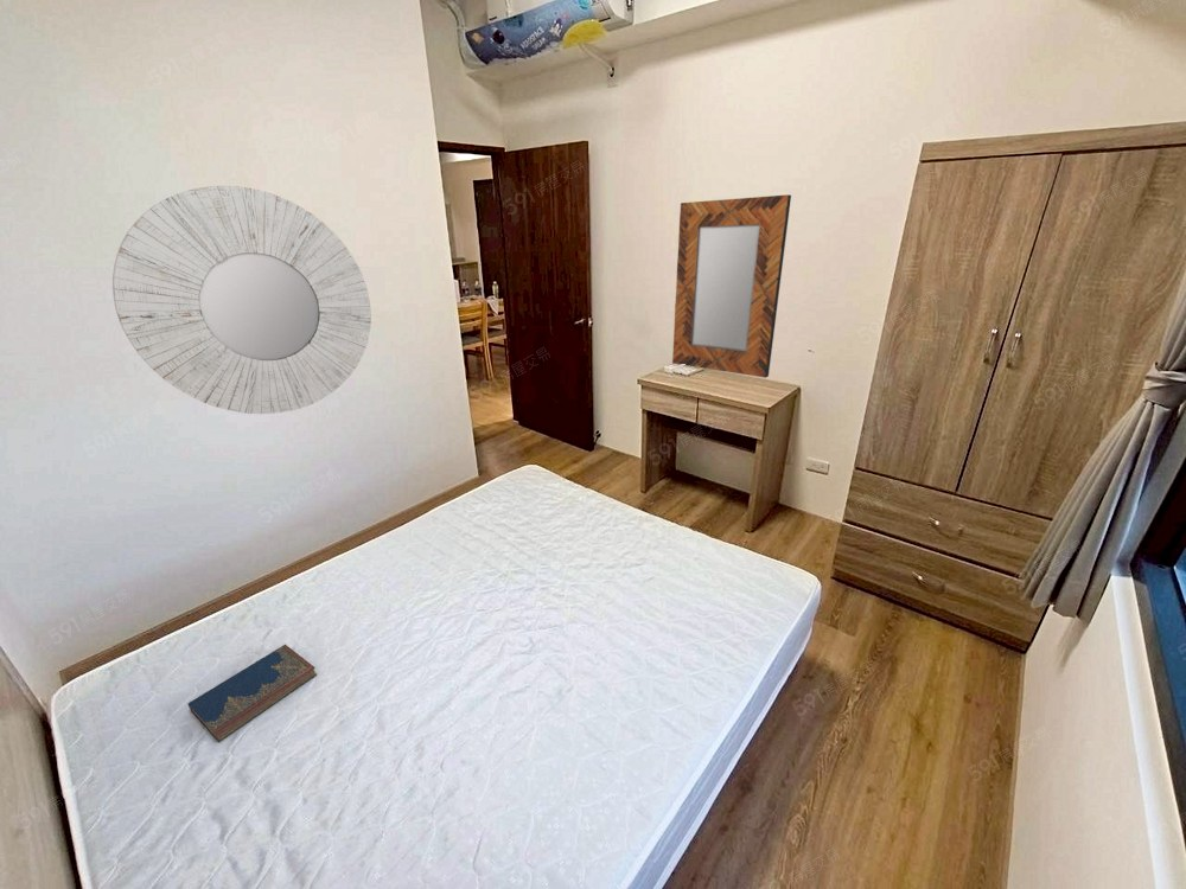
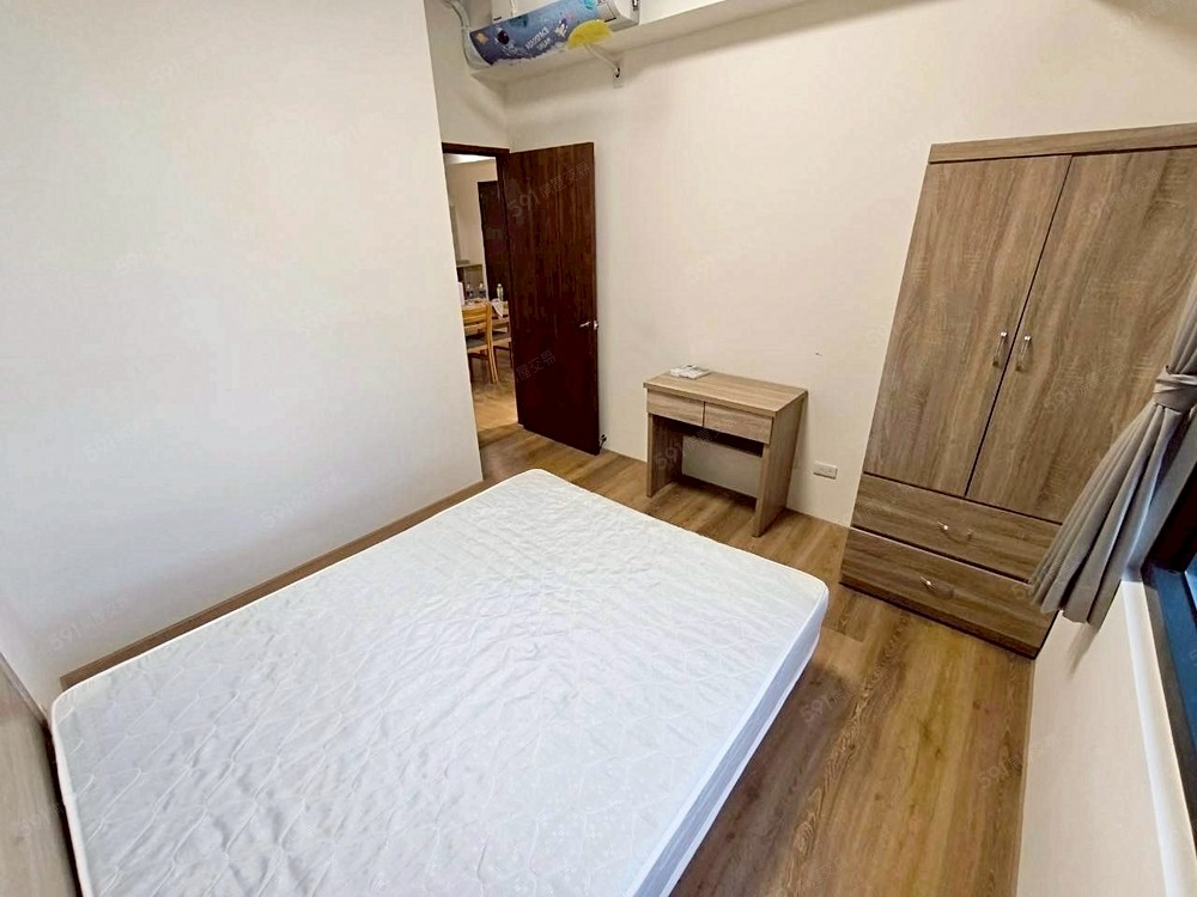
- mirror (262, 307)
- hardcover book (255, 687)
- home mirror (723, 289)
